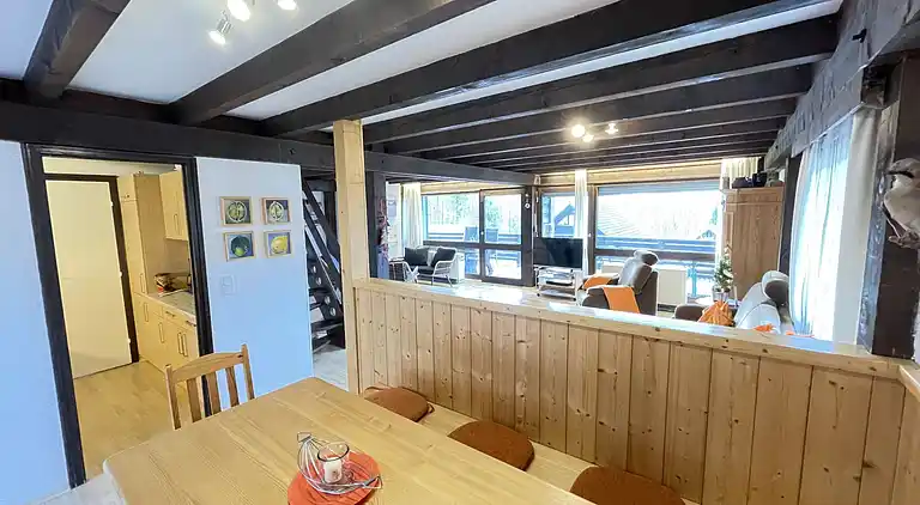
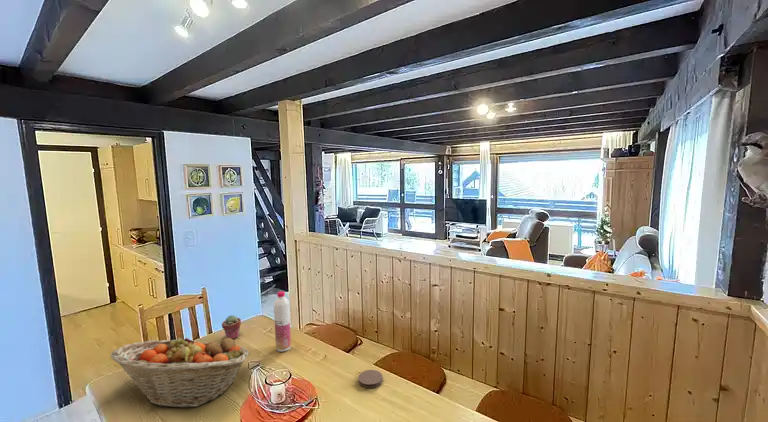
+ potted succulent (231, 325)
+ beverage bottle (282, 320)
+ fruit basket (184, 362)
+ coaster (370, 378)
